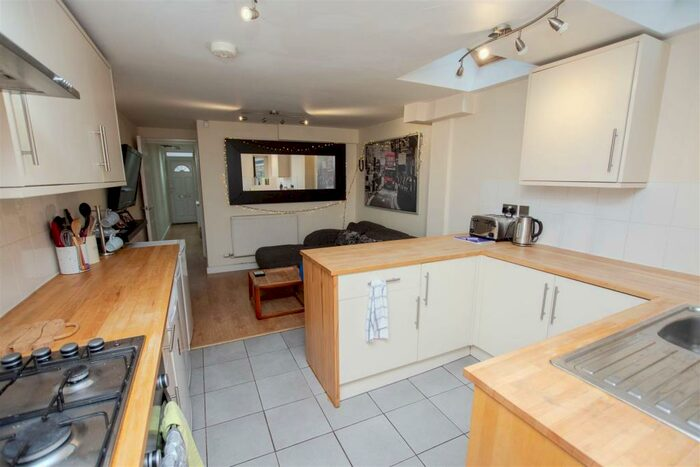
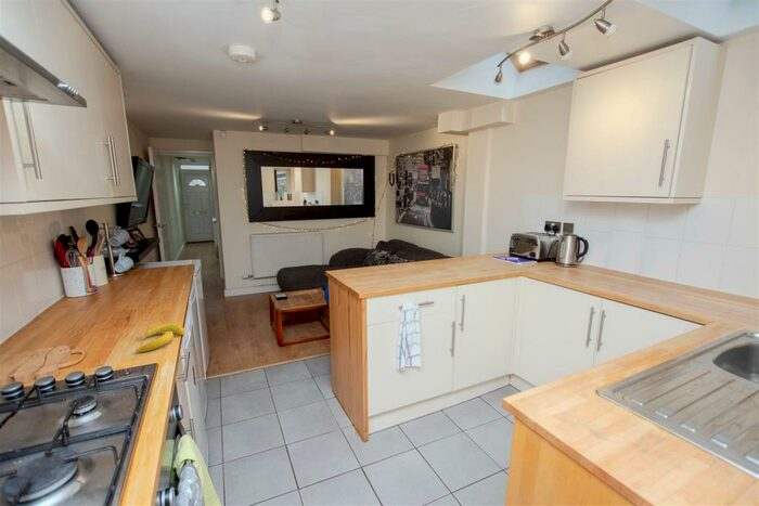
+ banana (159, 337)
